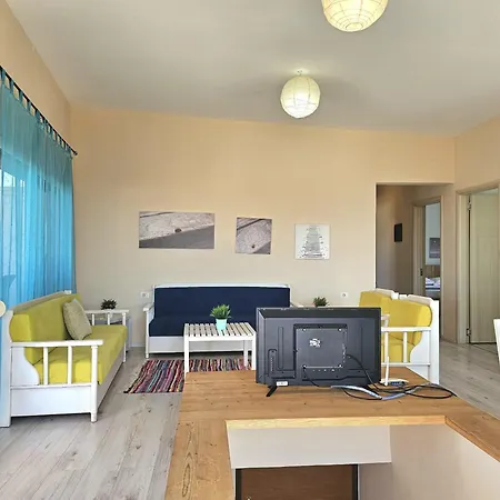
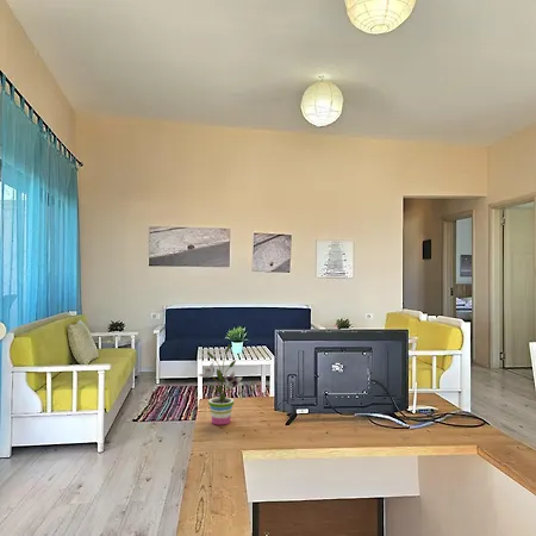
+ potted plant (219, 385)
